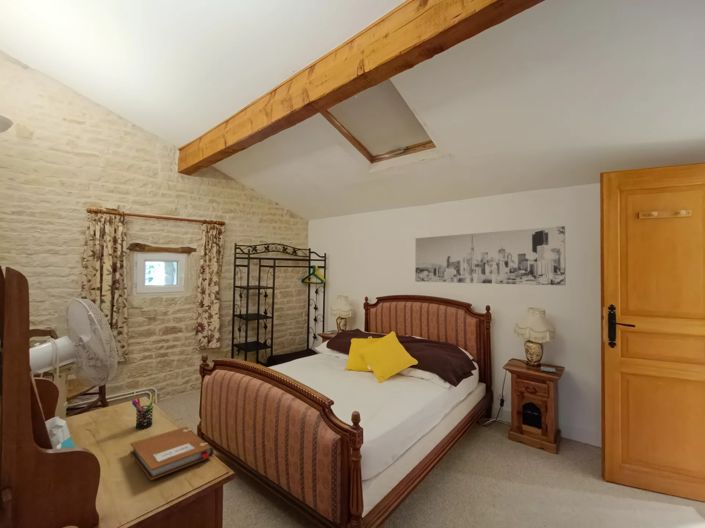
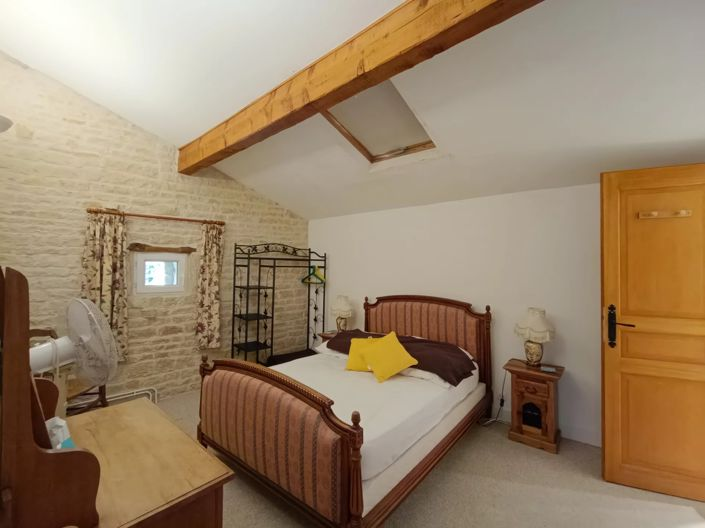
- pen holder (144, 411)
- notebook (172, 450)
- wall art (479, 258)
